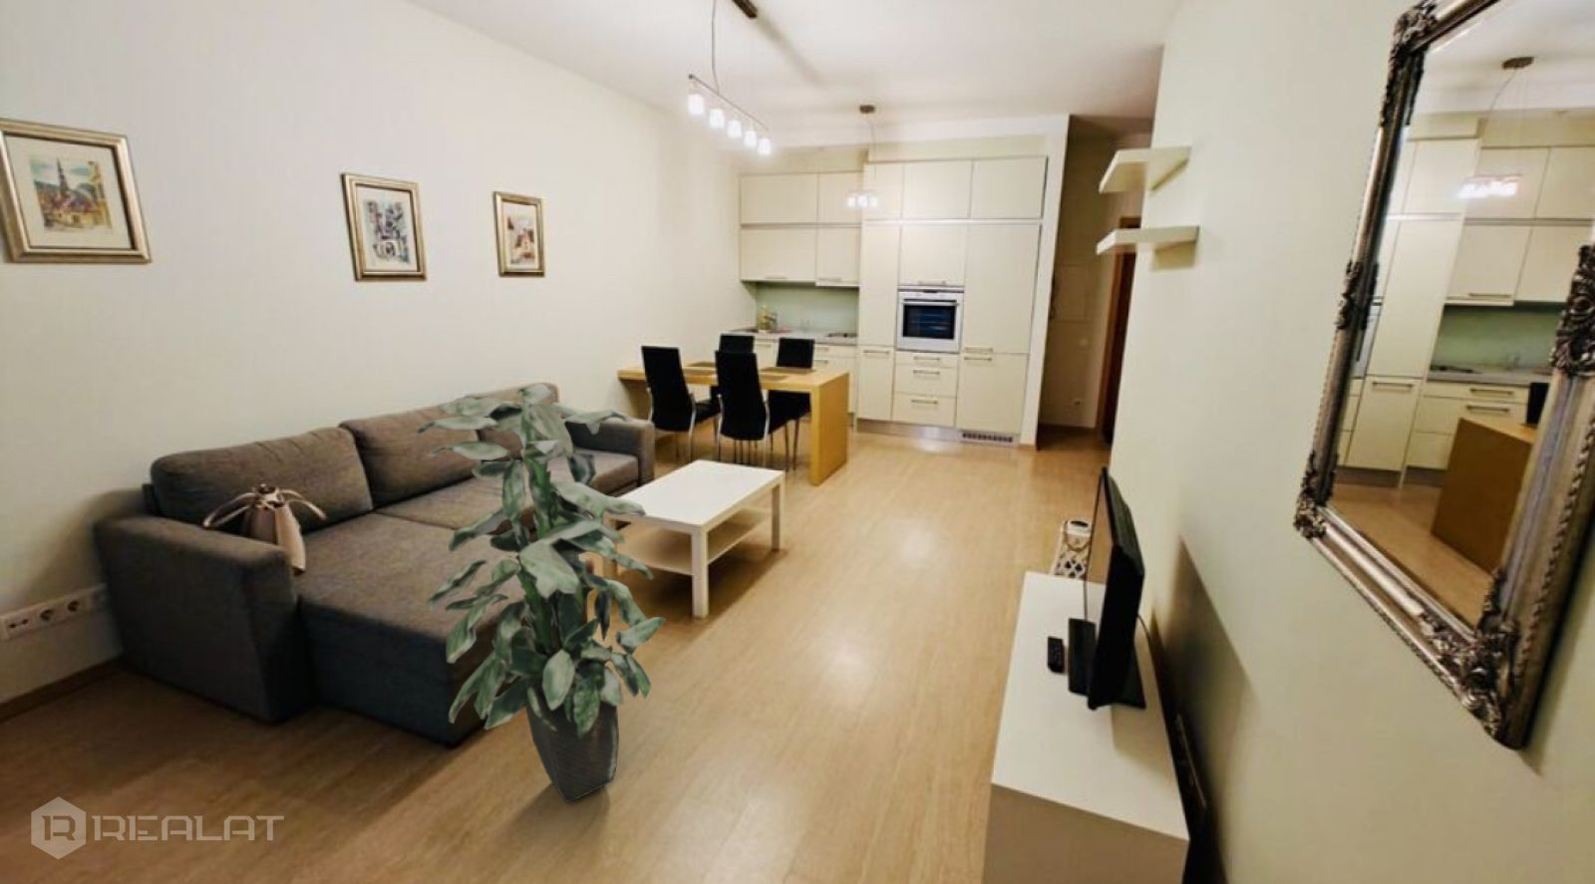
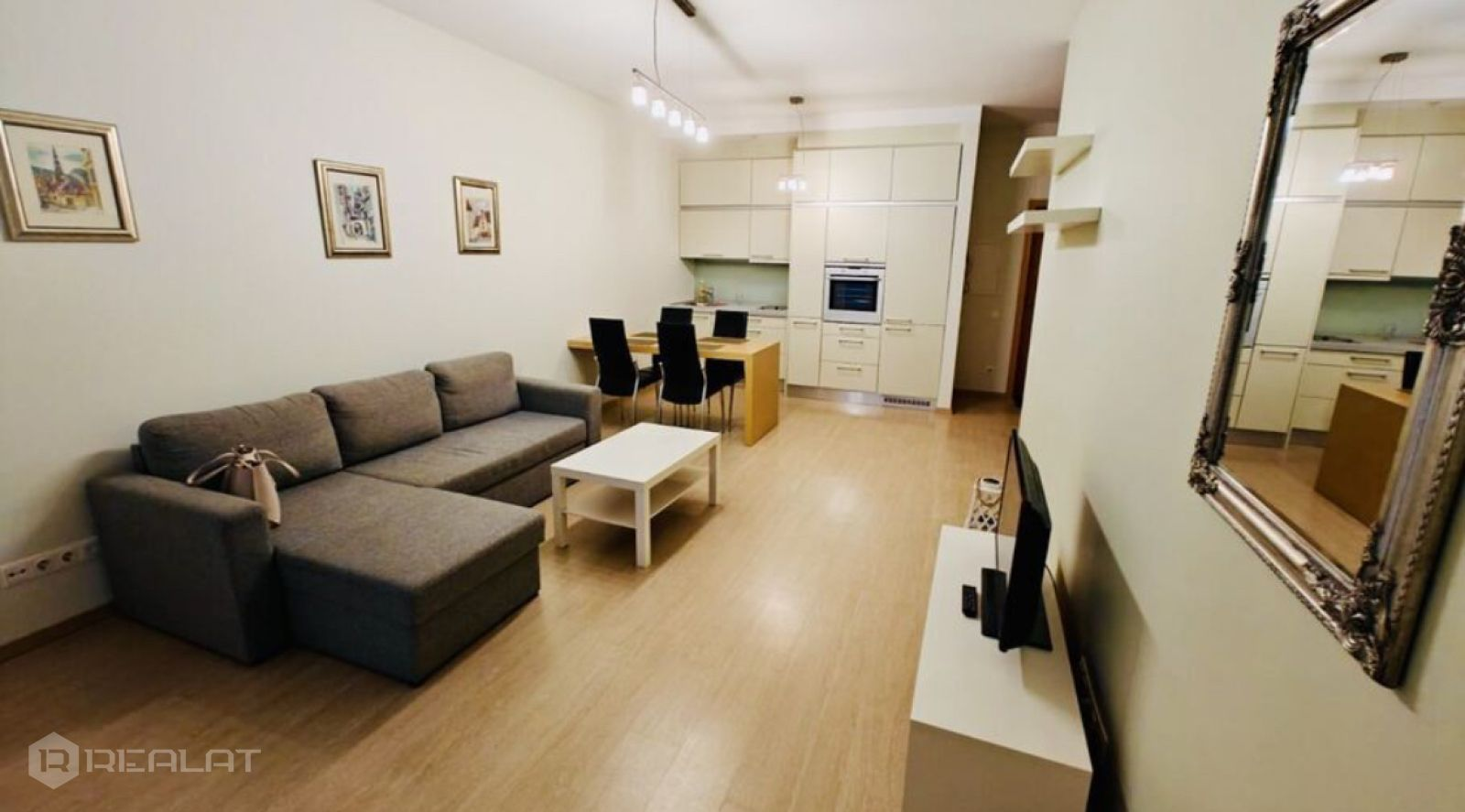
- indoor plant (549, 593)
